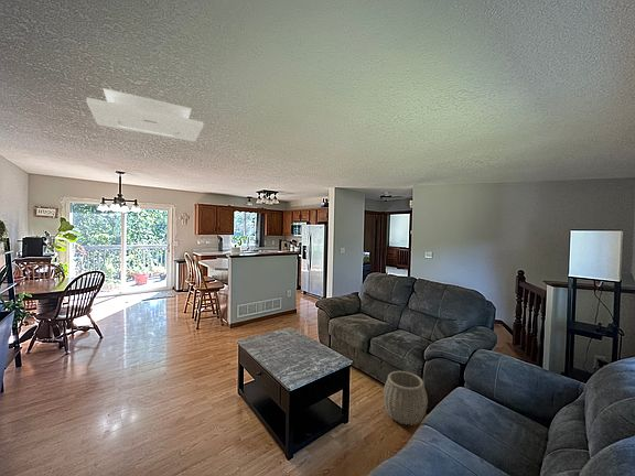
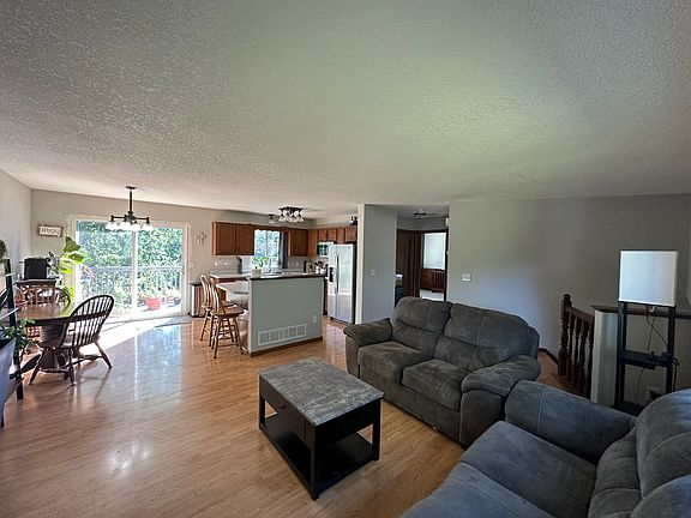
- ceiling light (150, 115)
- woven basket (405, 397)
